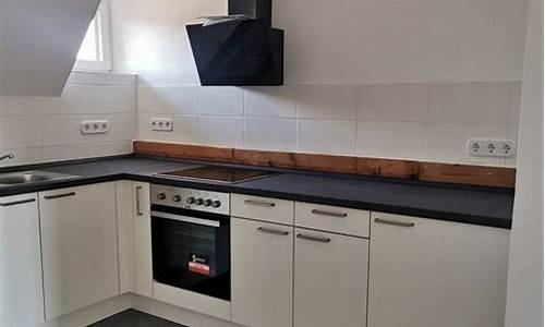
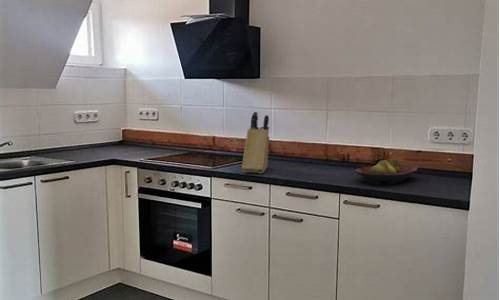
+ fruit bowl (387, 170)
+ knife block (256, 141)
